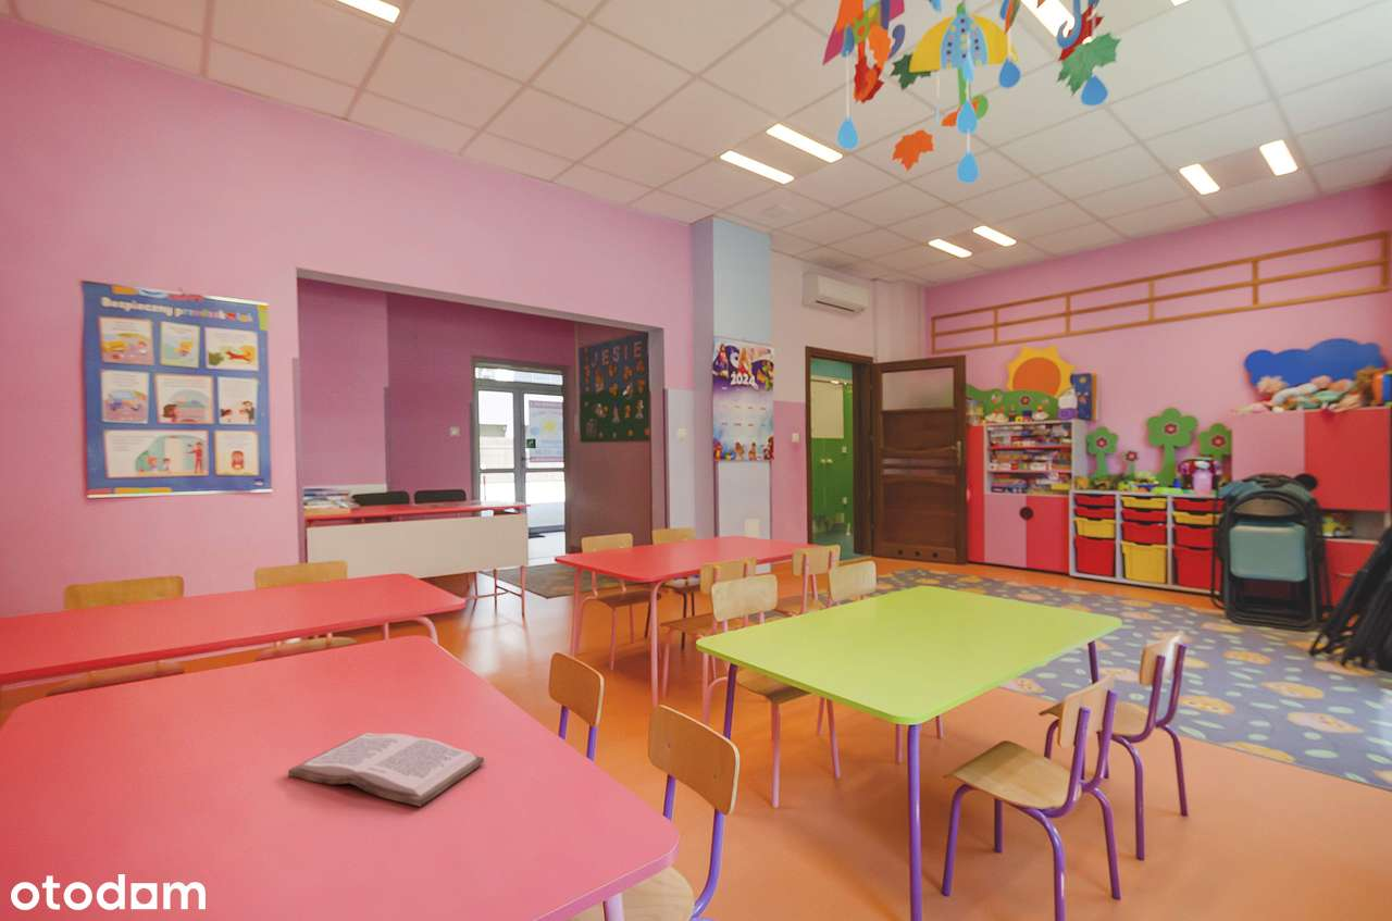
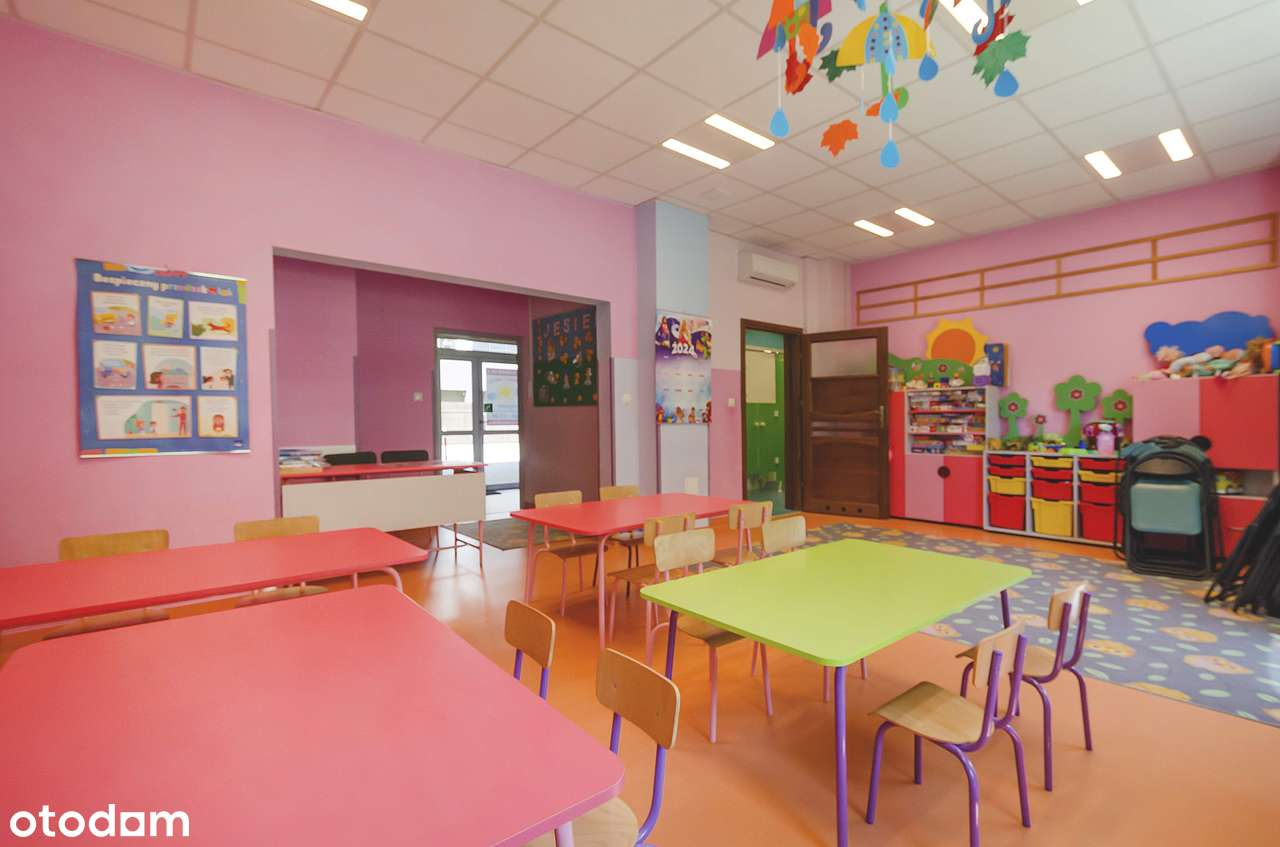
- book (387, 760)
